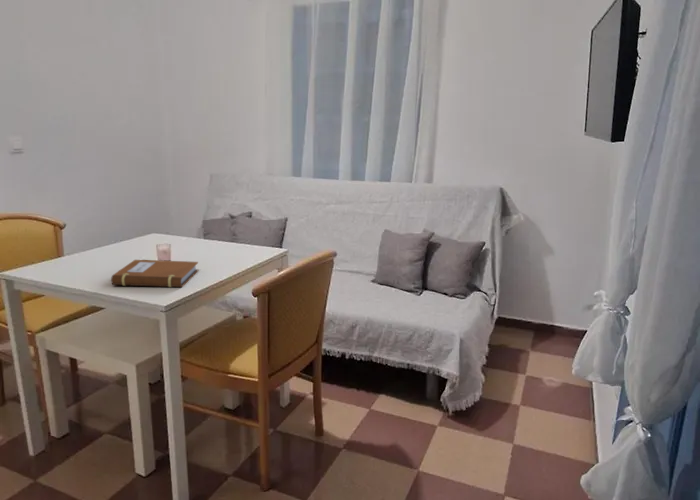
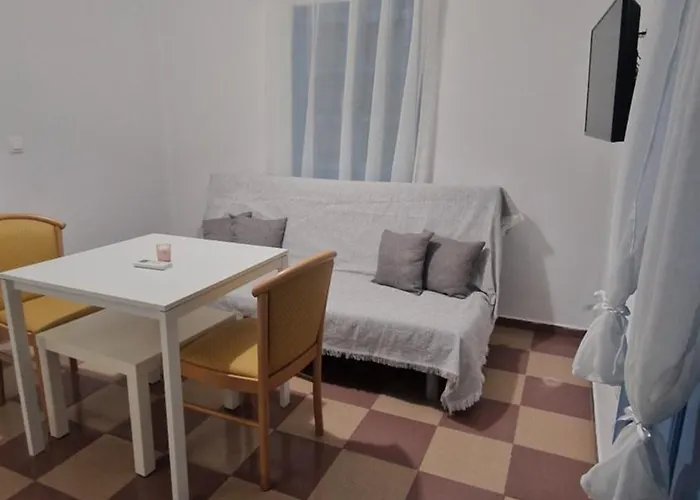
- notebook (155, 273)
